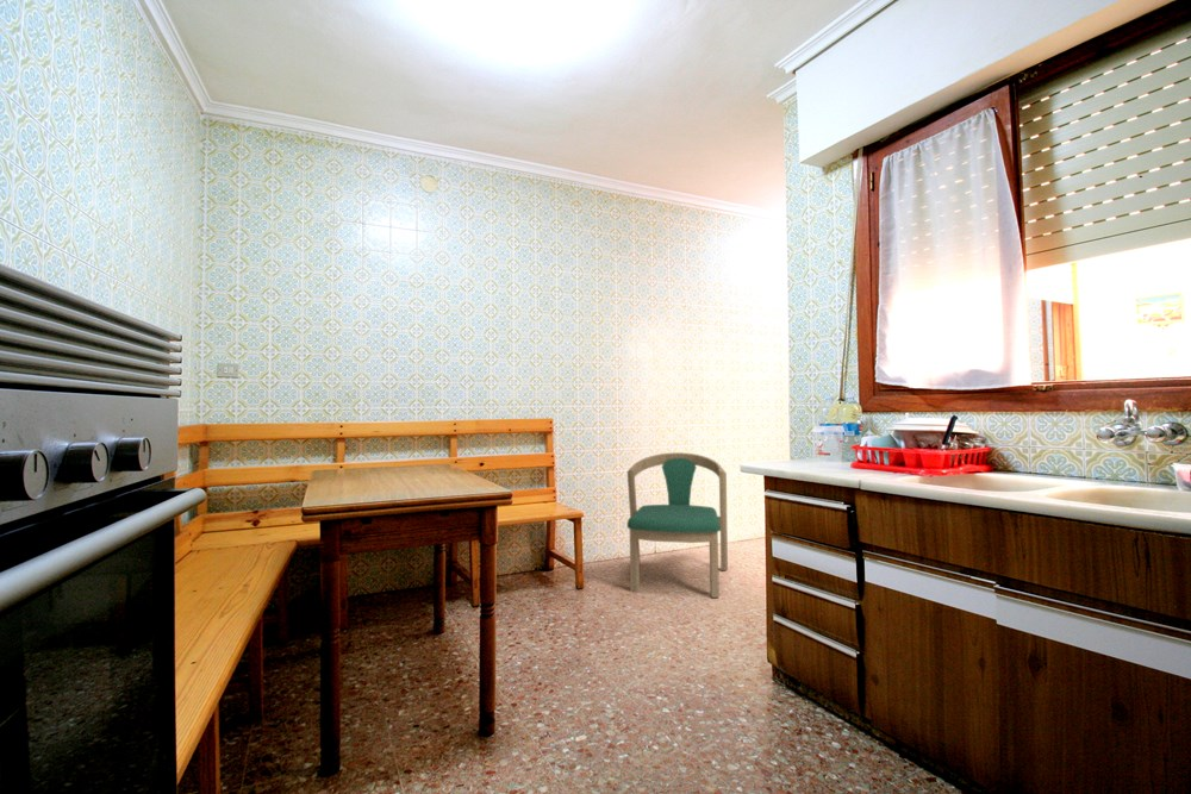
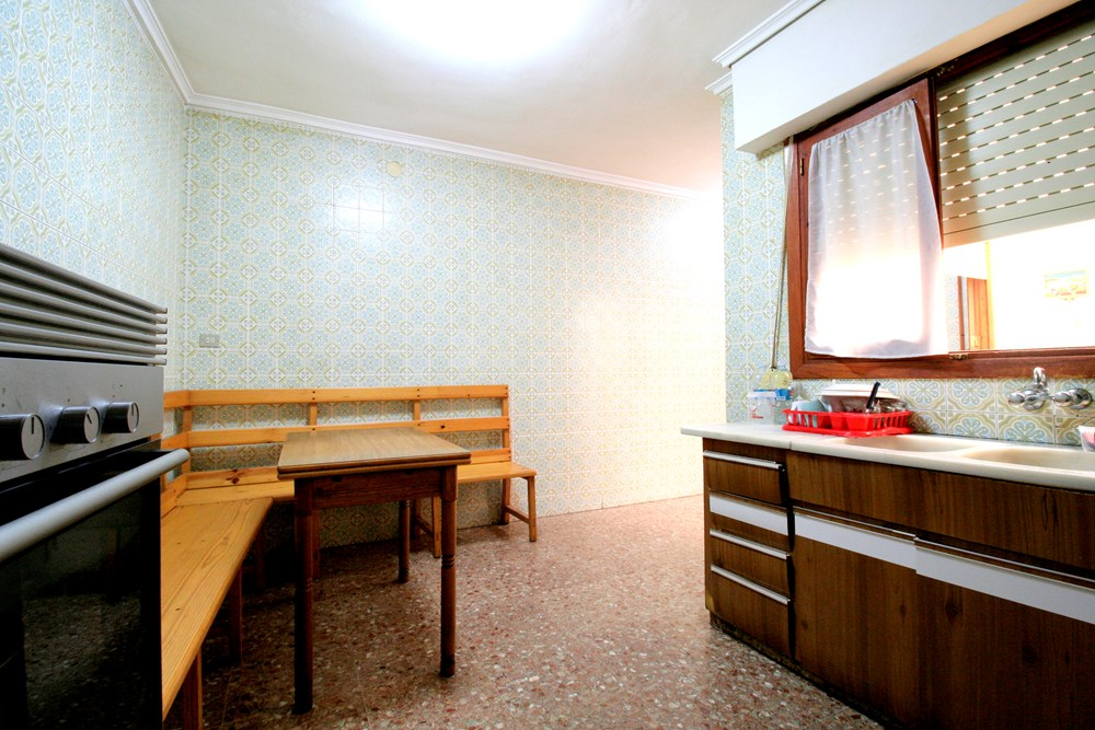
- dining chair (675, 518)
